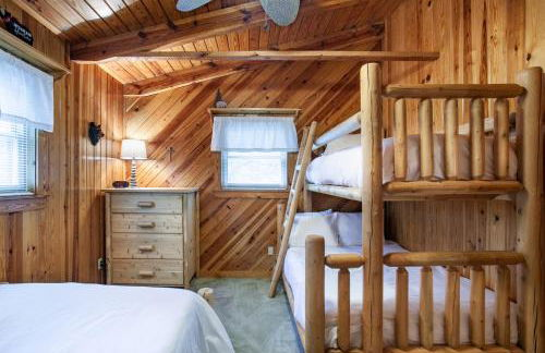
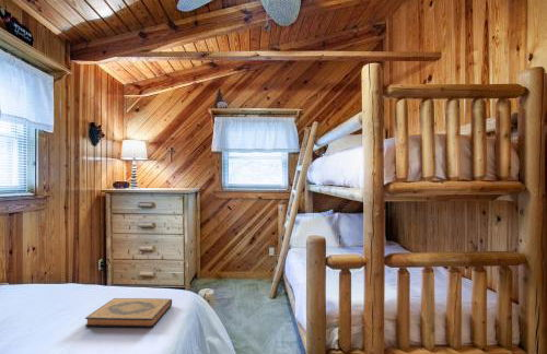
+ hardback book (131, 310)
